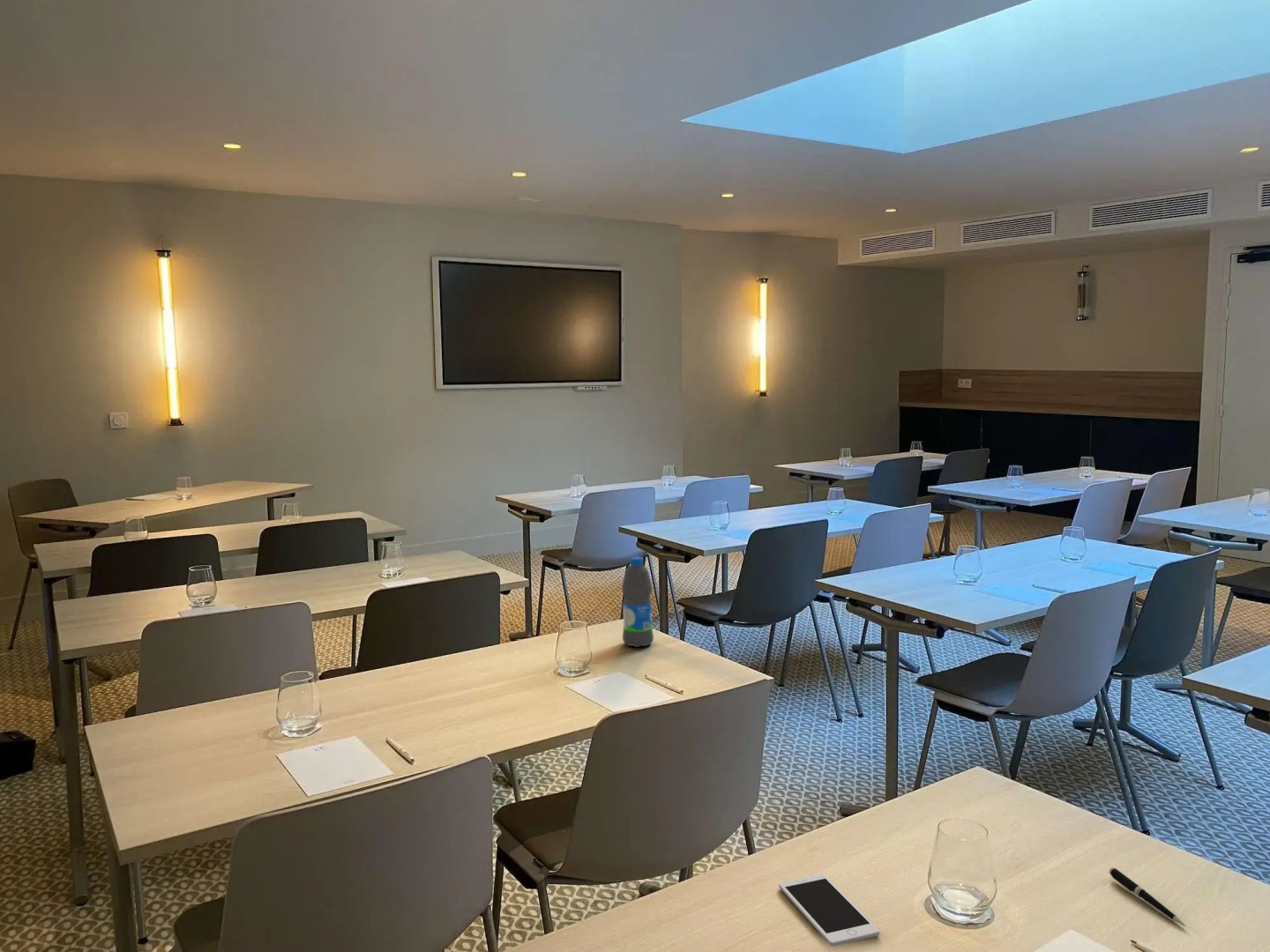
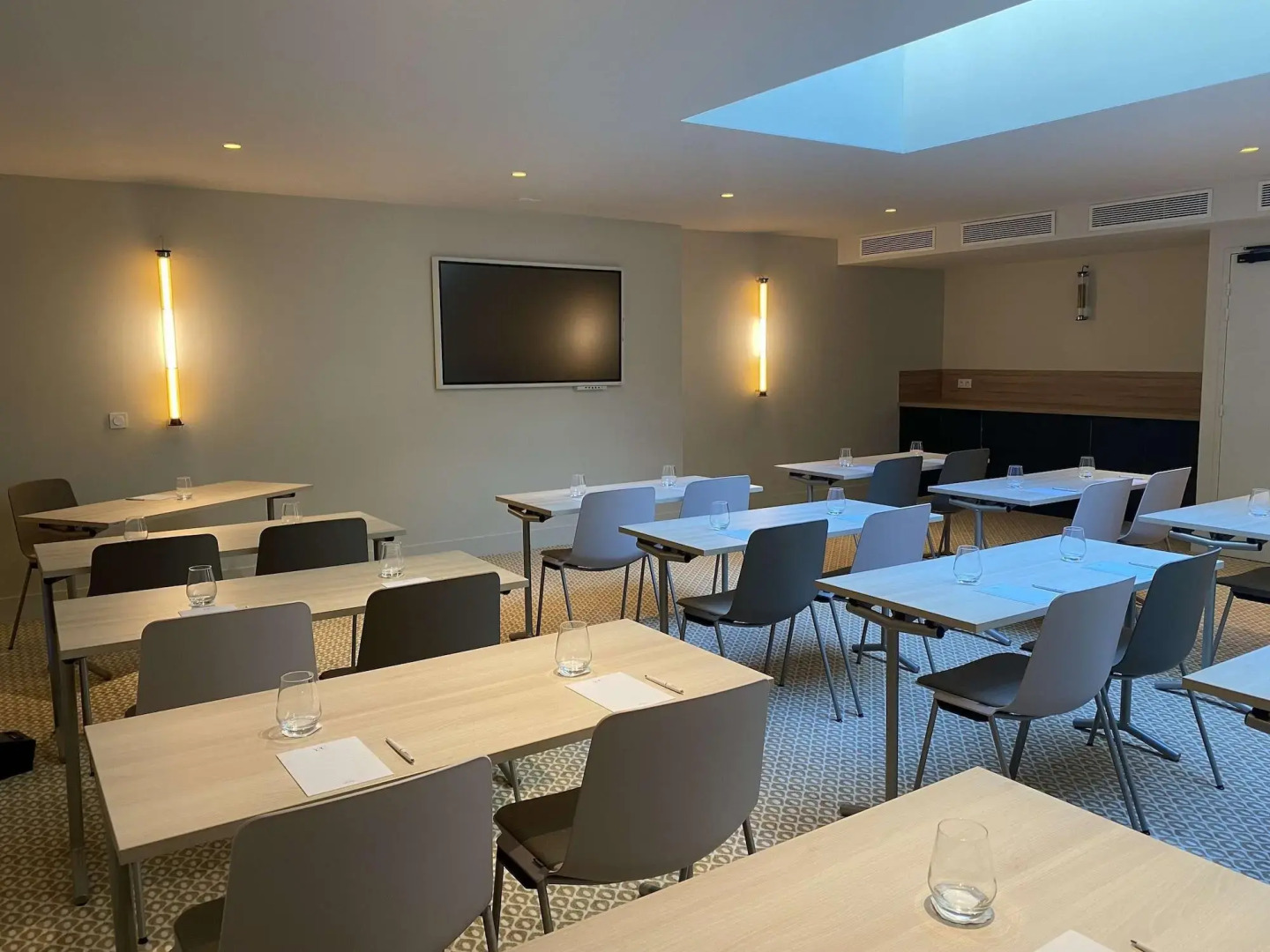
- cell phone (826, 907)
- water bottle (637, 600)
- pen (1147, 896)
